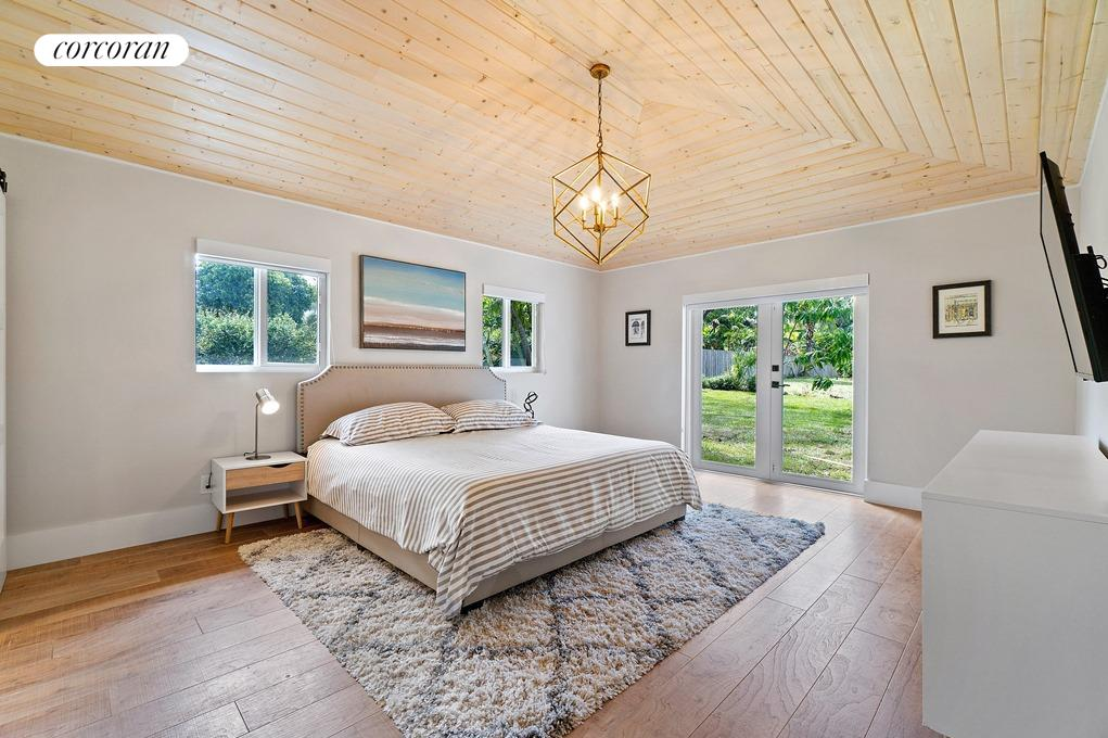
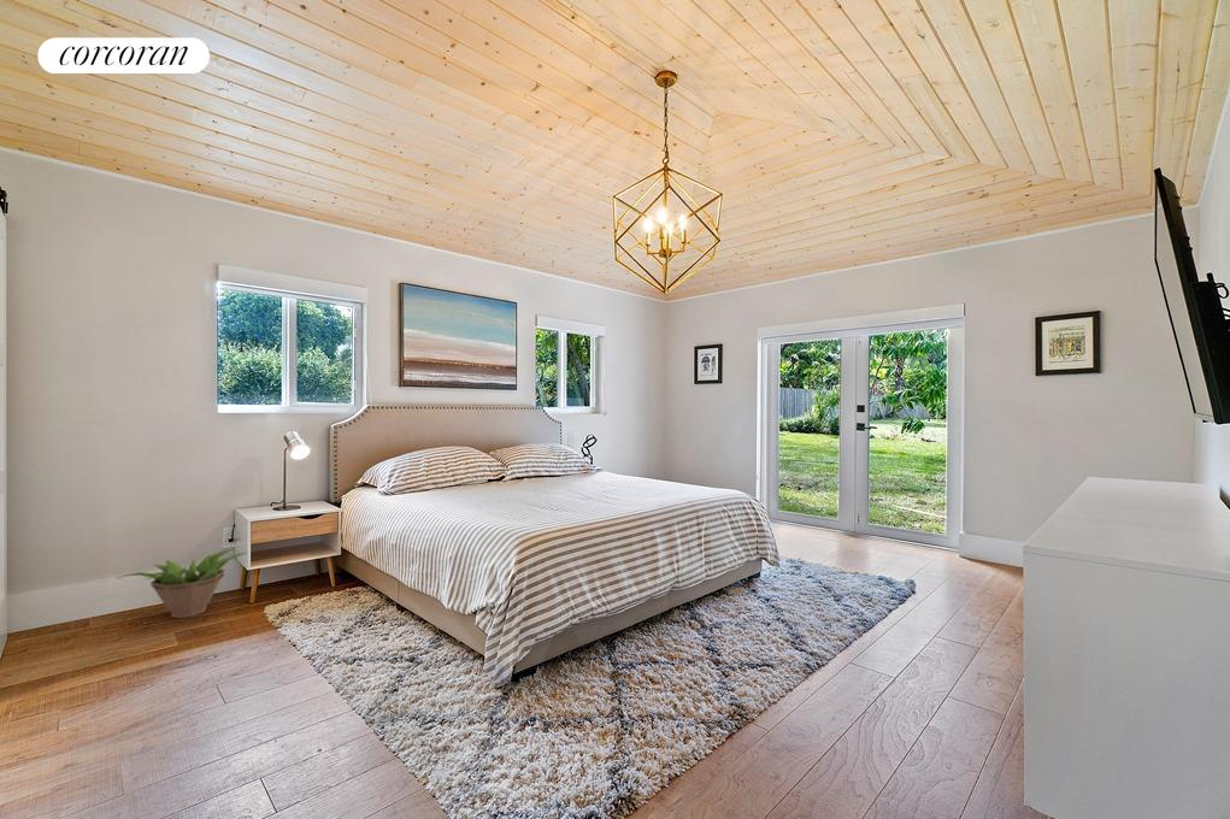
+ decorative plant (184, 585)
